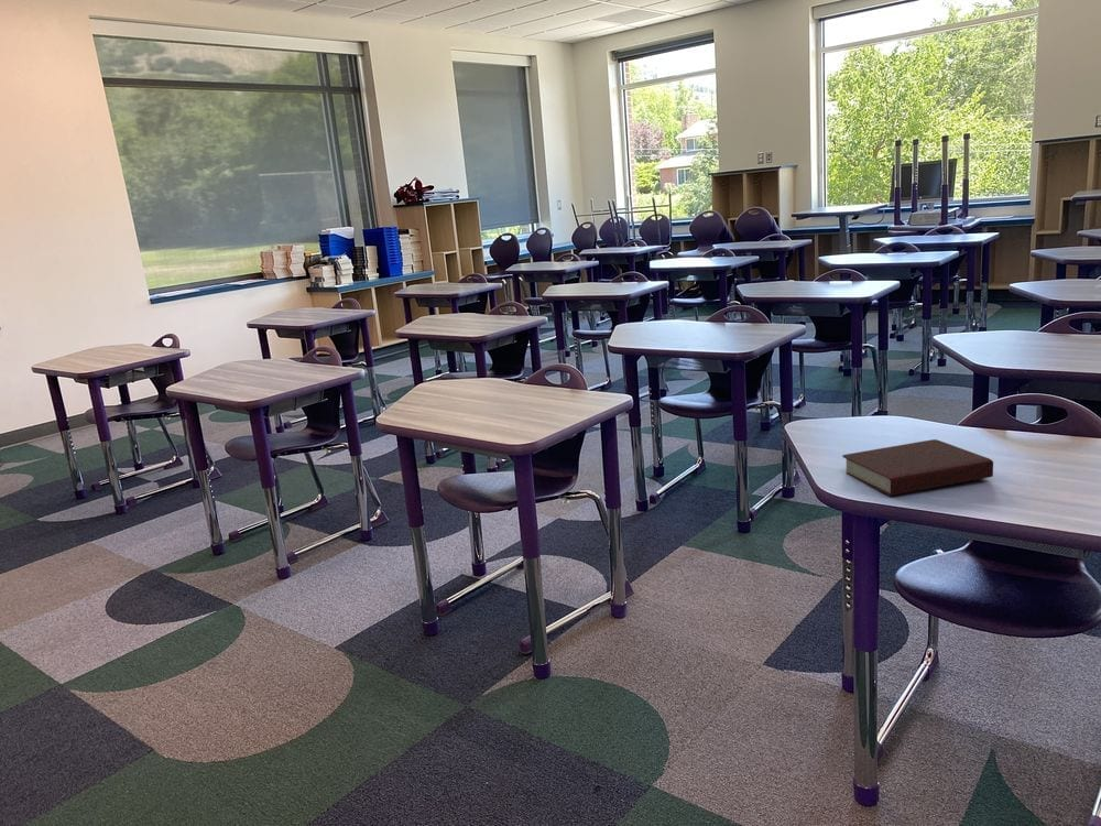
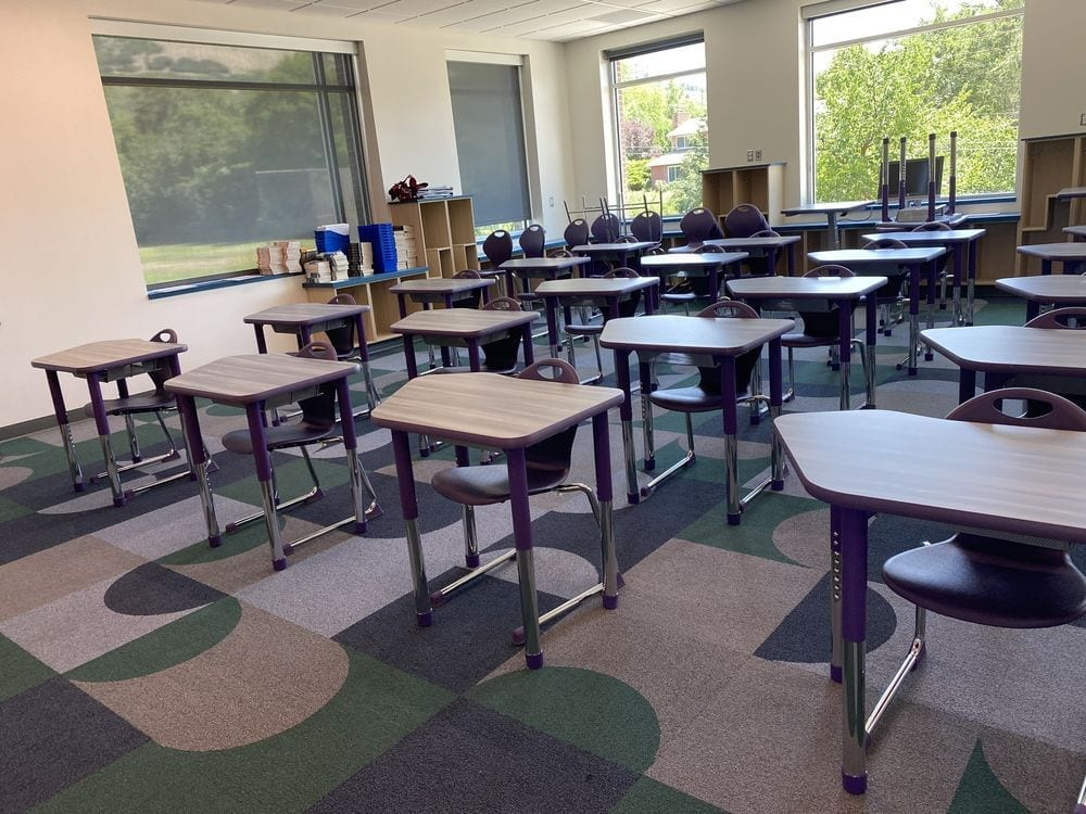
- book (914, 466)
